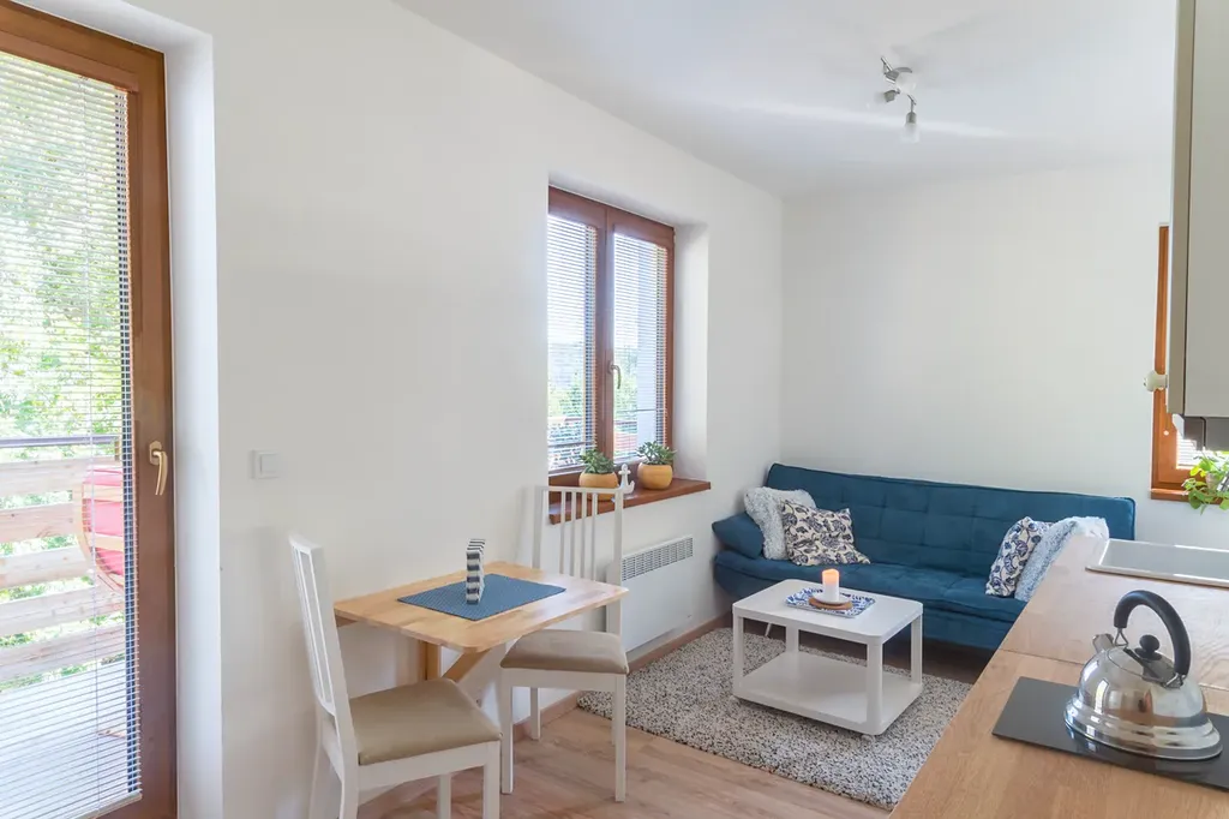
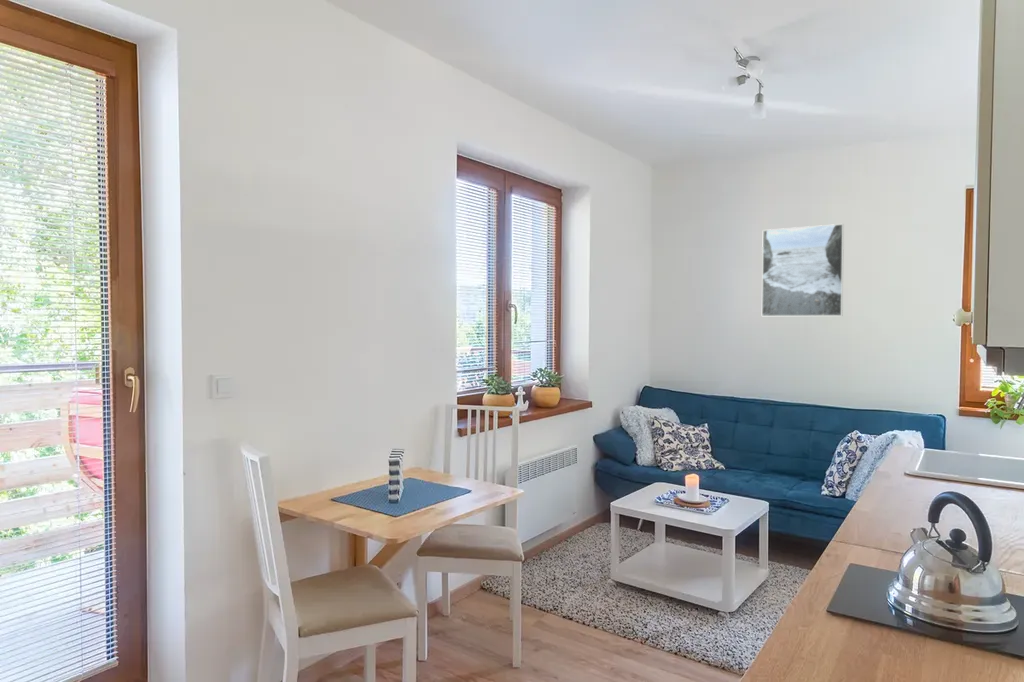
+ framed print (801, 271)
